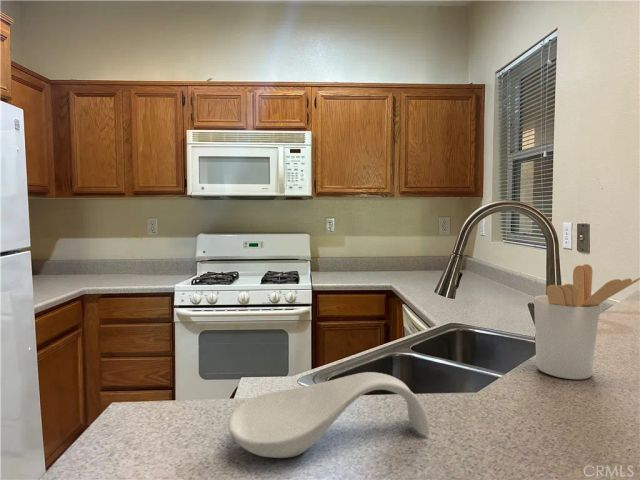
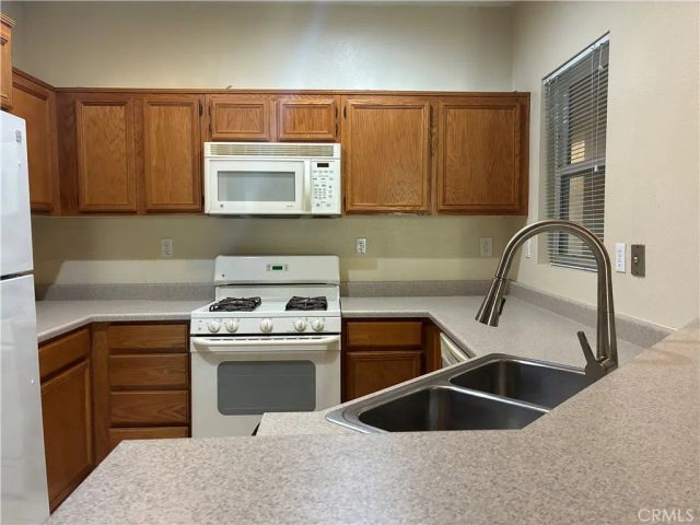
- utensil holder (581, 321)
- spoon rest (329, 409)
